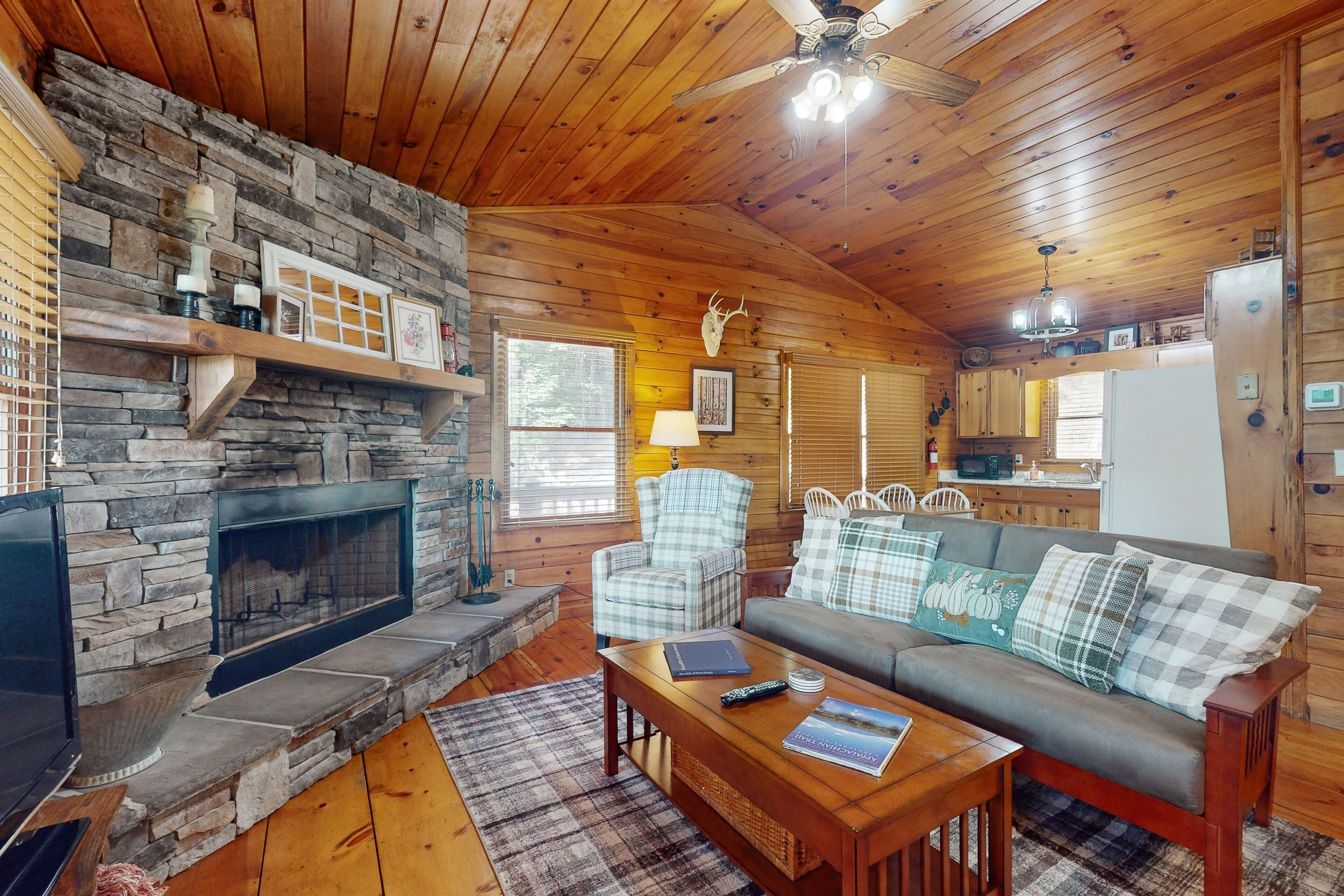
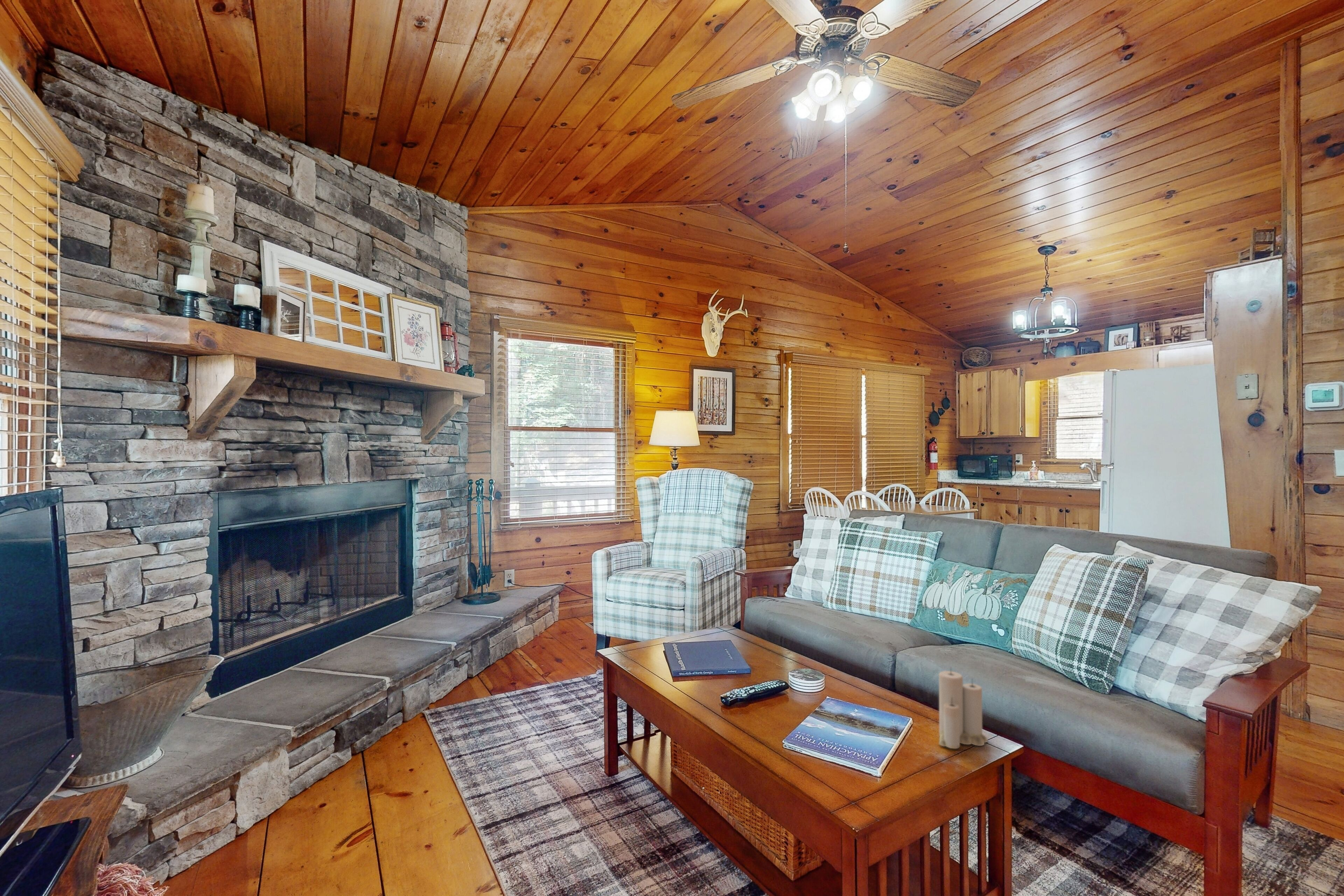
+ candle (958, 705)
